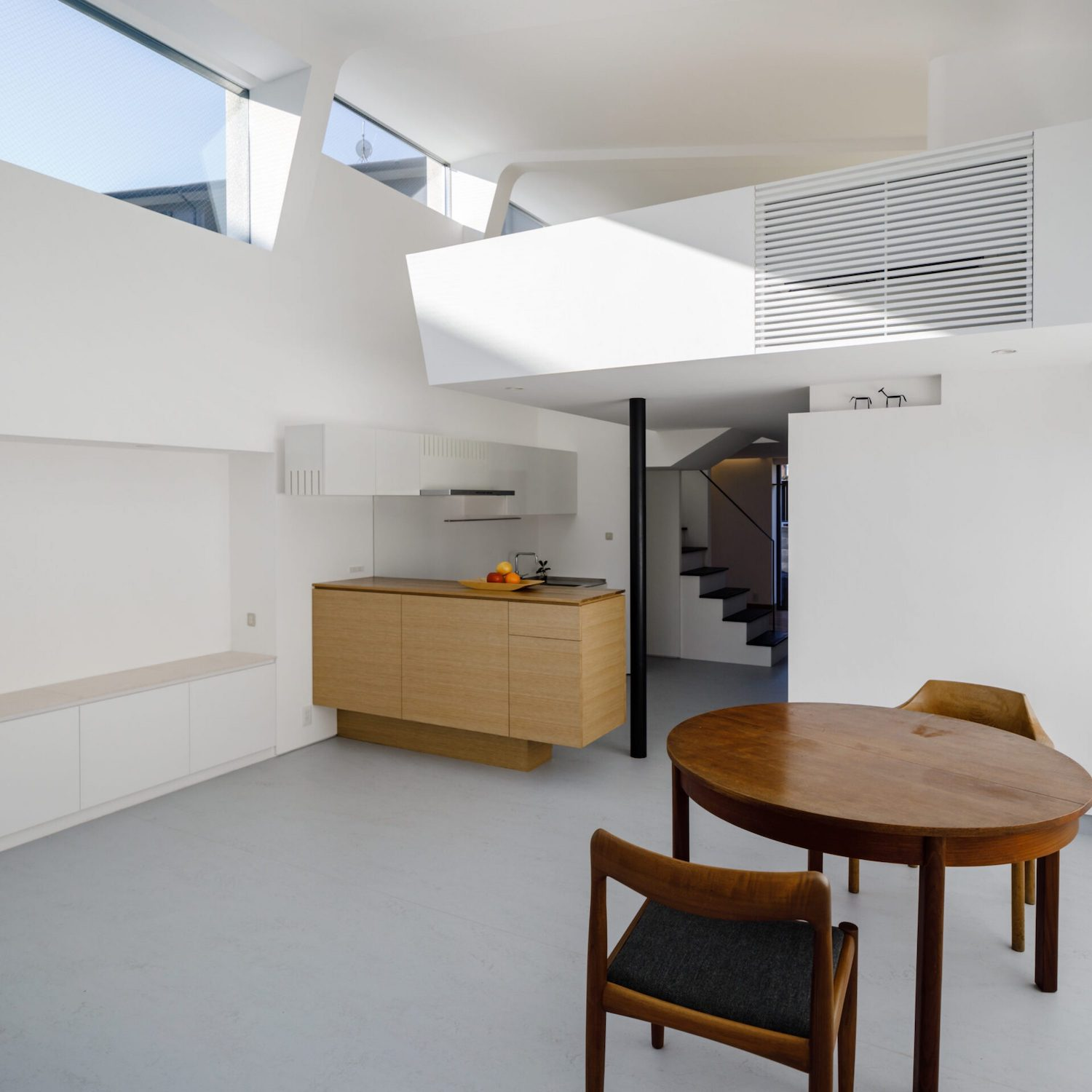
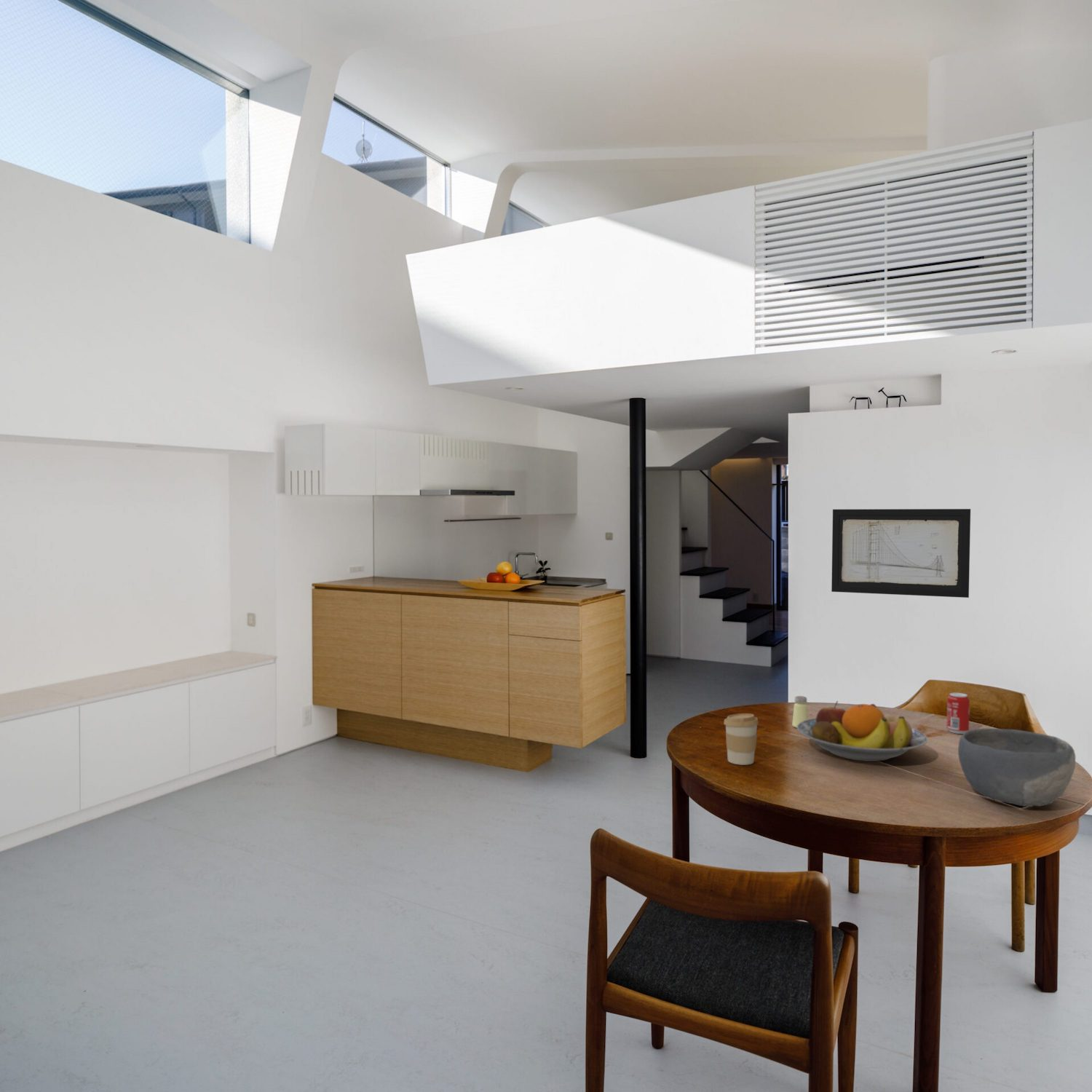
+ bowl (1014, 769)
+ wall art (898, 552)
+ coffee cup (740, 737)
+ saltshaker (800, 711)
+ fruit bowl (860, 727)
+ beverage can (958, 713)
